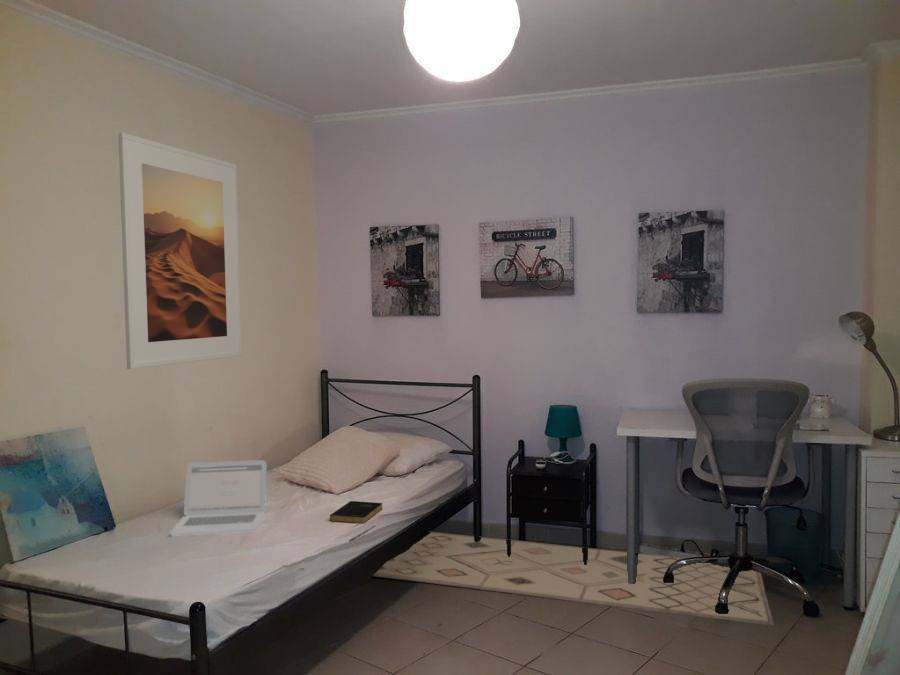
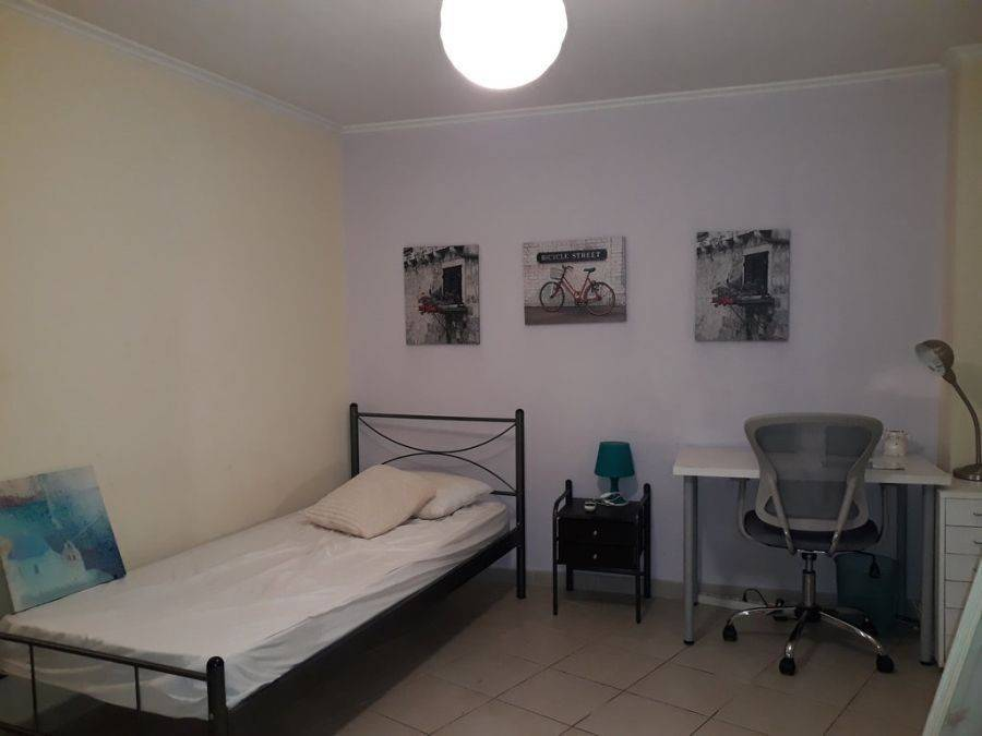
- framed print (187, 256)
- book (356, 512)
- laptop (220, 496)
- rug (524, 565)
